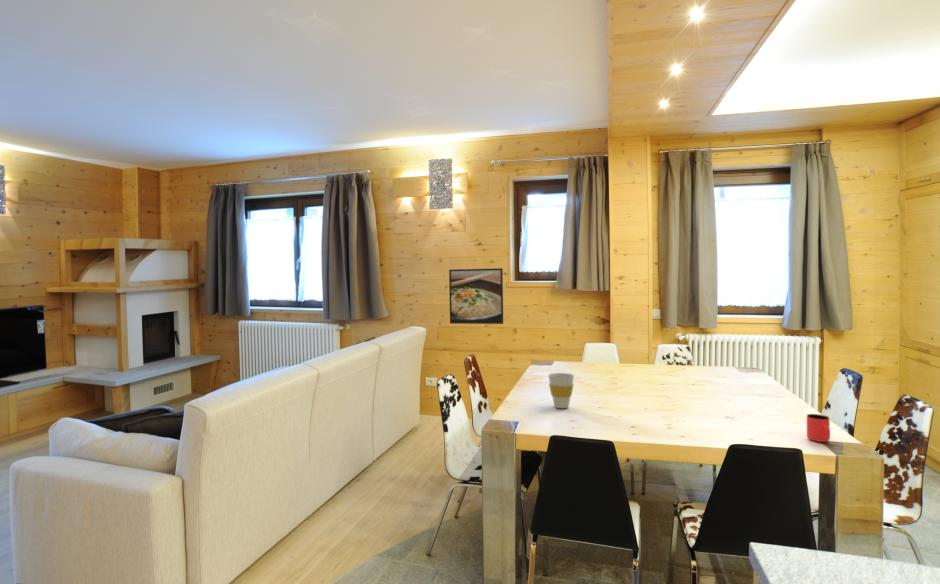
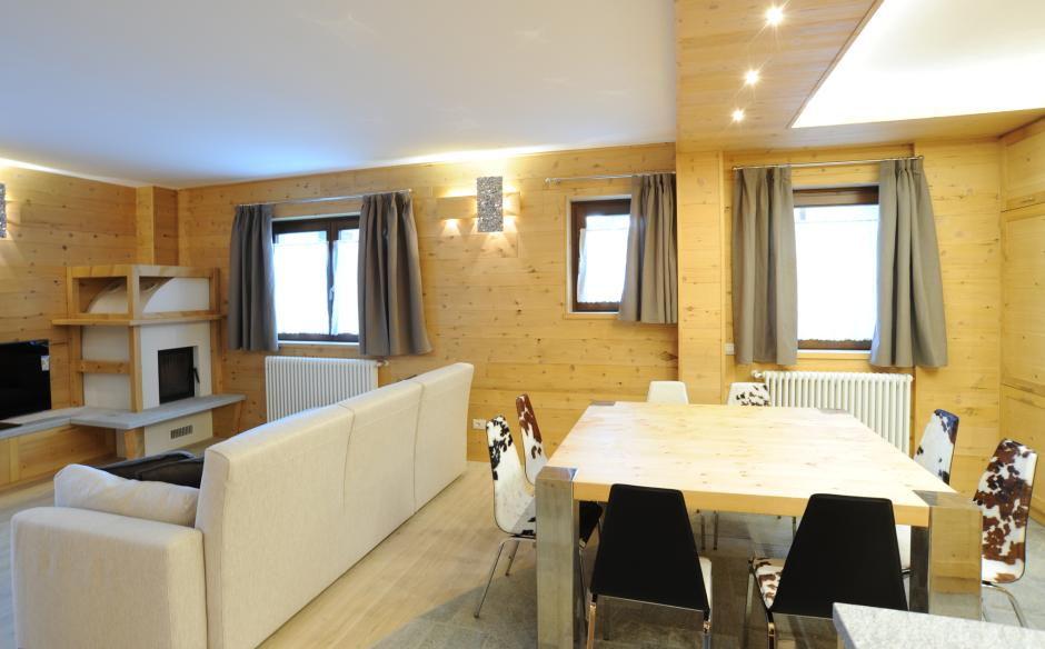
- cup (820, 429)
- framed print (475, 296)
- cup (561, 391)
